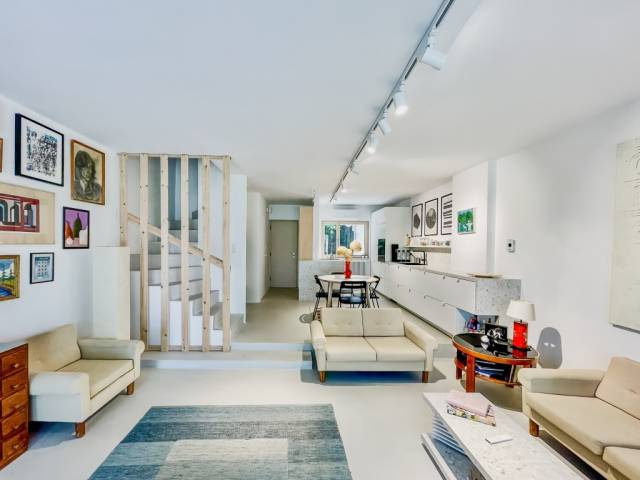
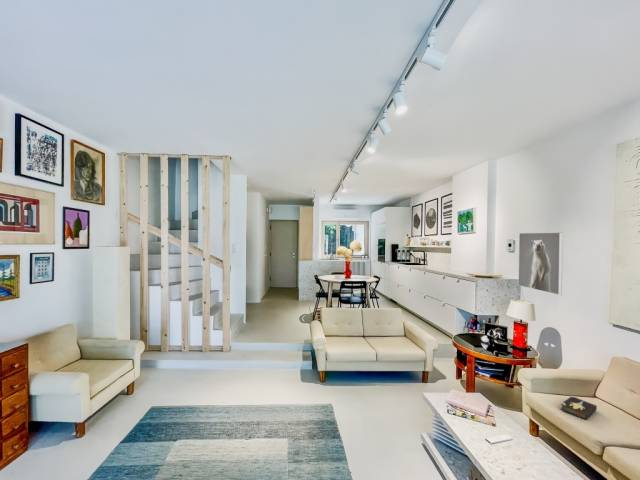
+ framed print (538, 261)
+ hardback book (578, 406)
